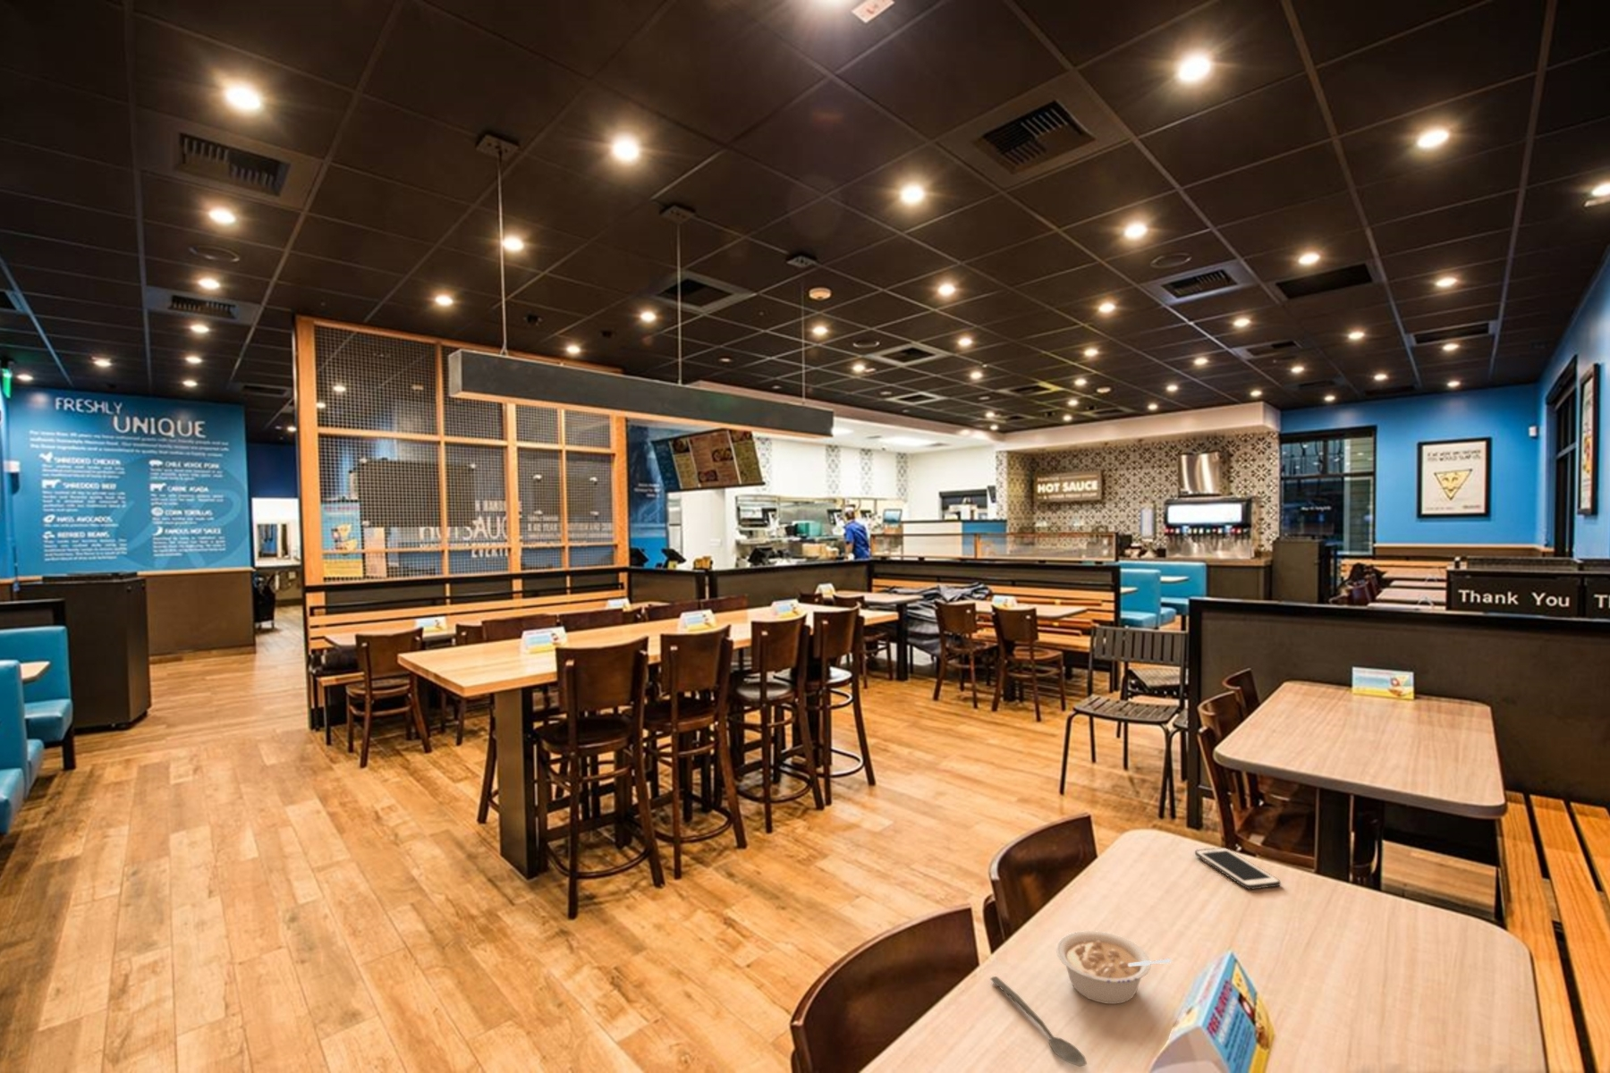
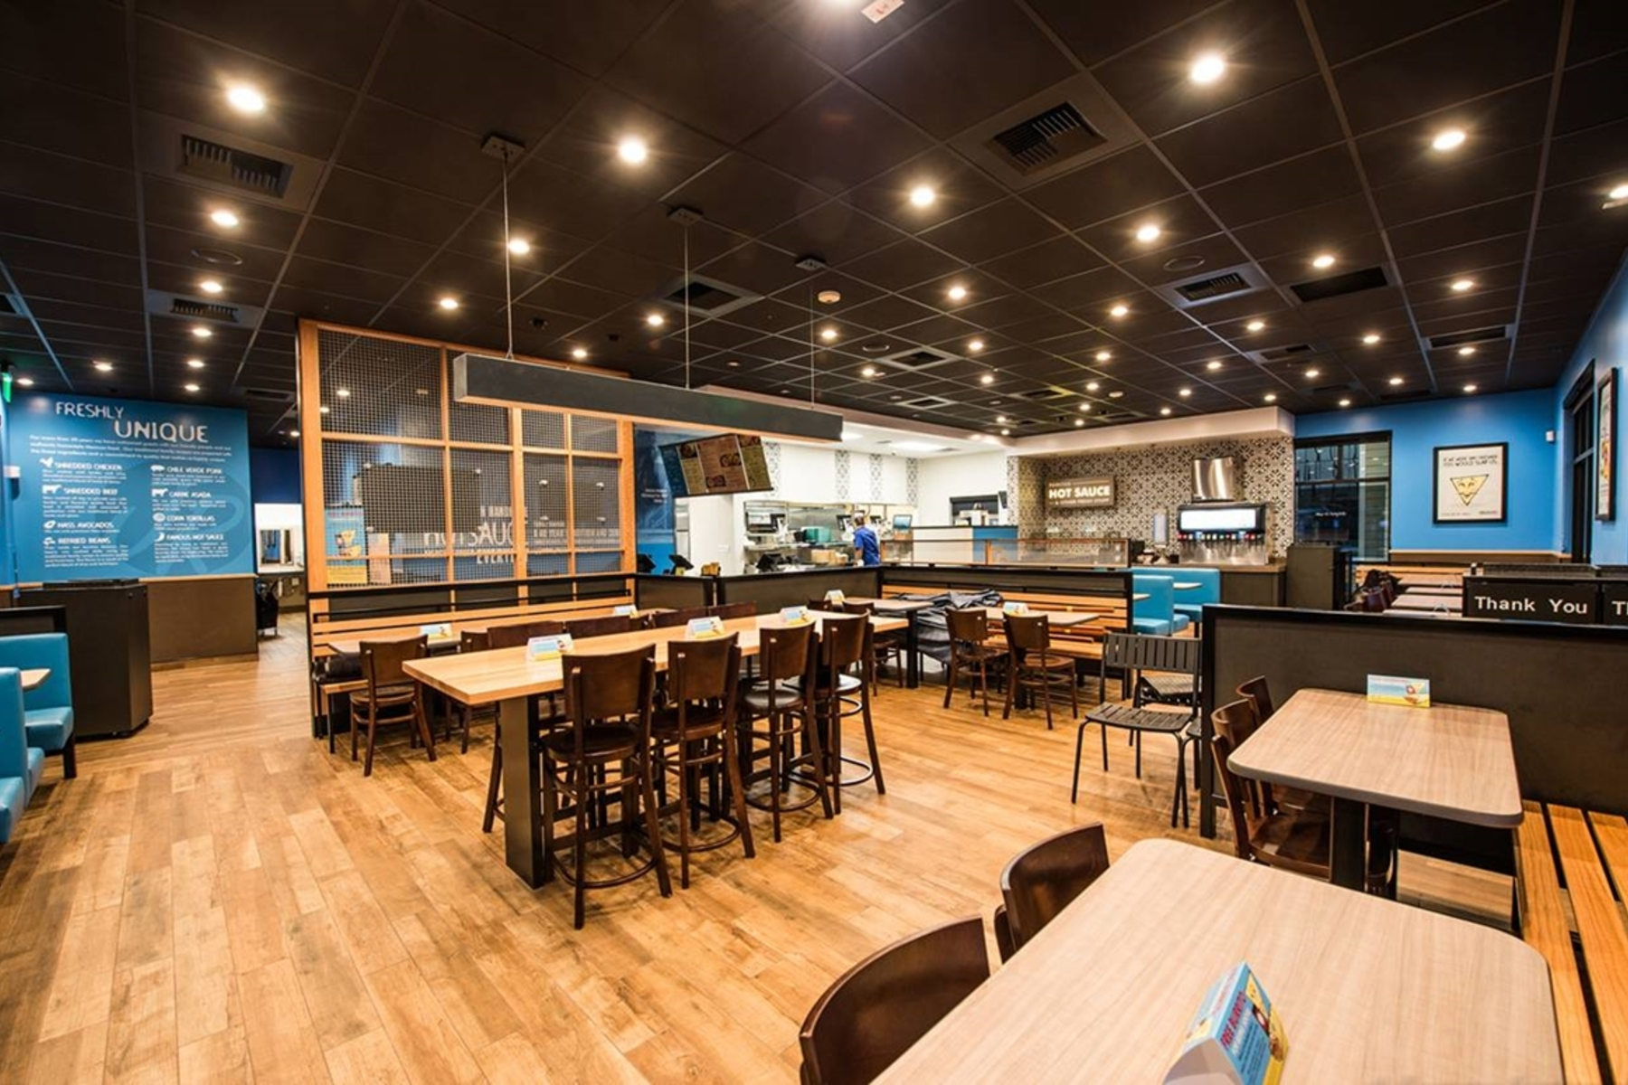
- cell phone (1235, 867)
- legume (1106, 965)
- spoon (1034, 1017)
